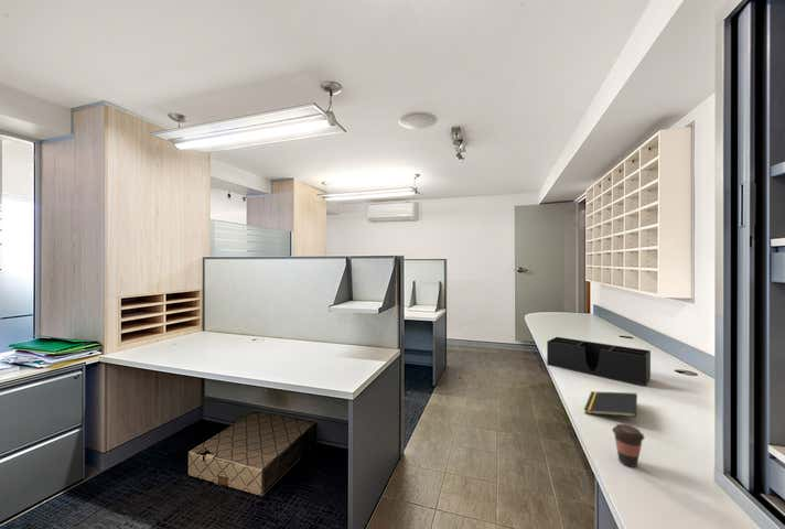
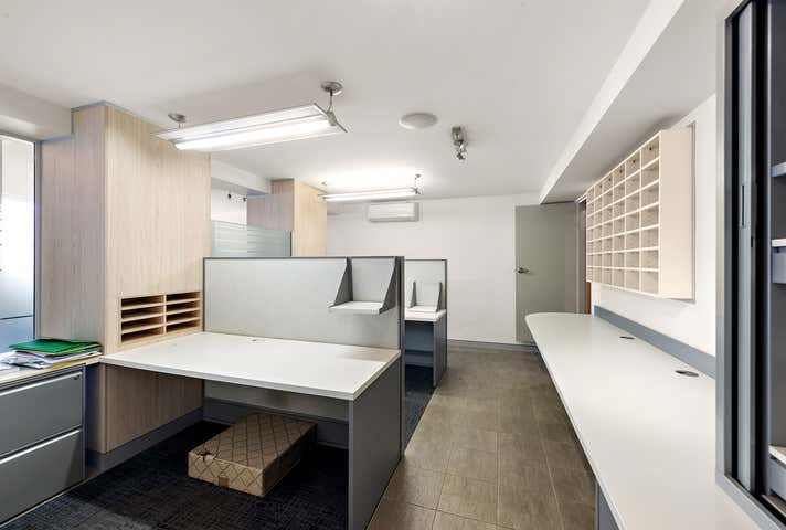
- desk organizer (595, 358)
- coffee cup (627, 445)
- notepad (611, 402)
